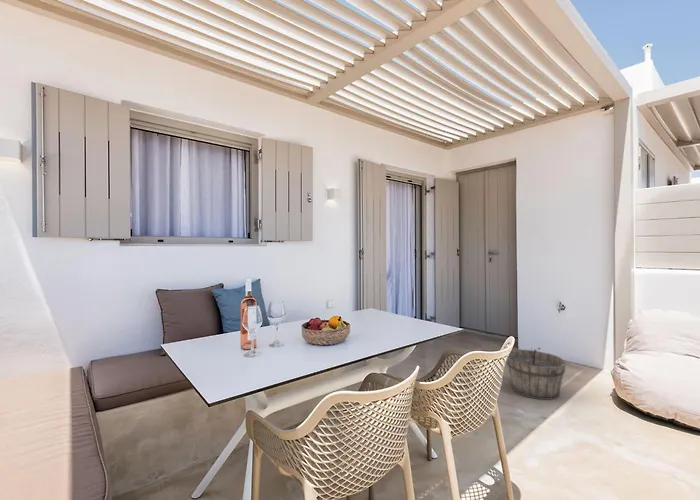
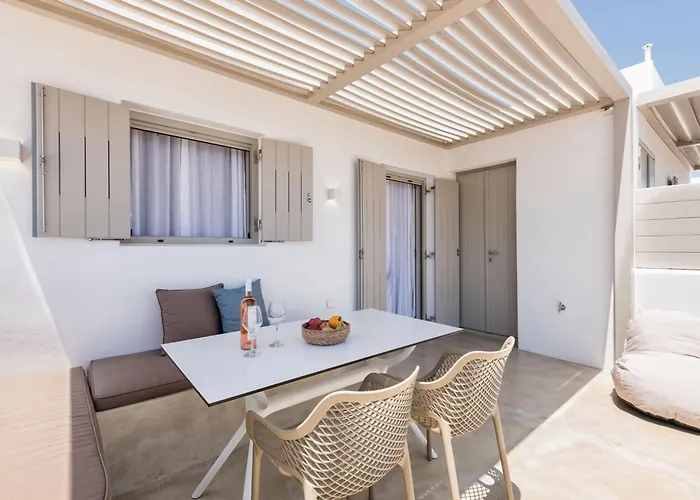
- wooden bucket (534, 368)
